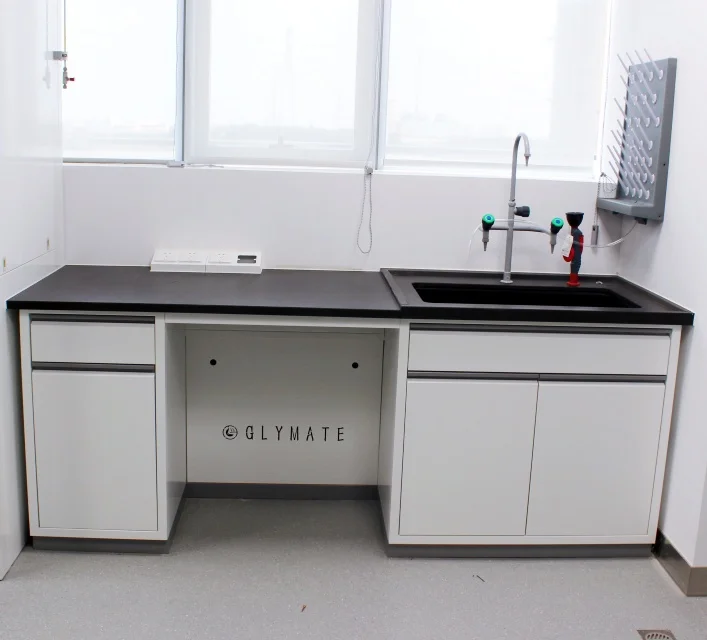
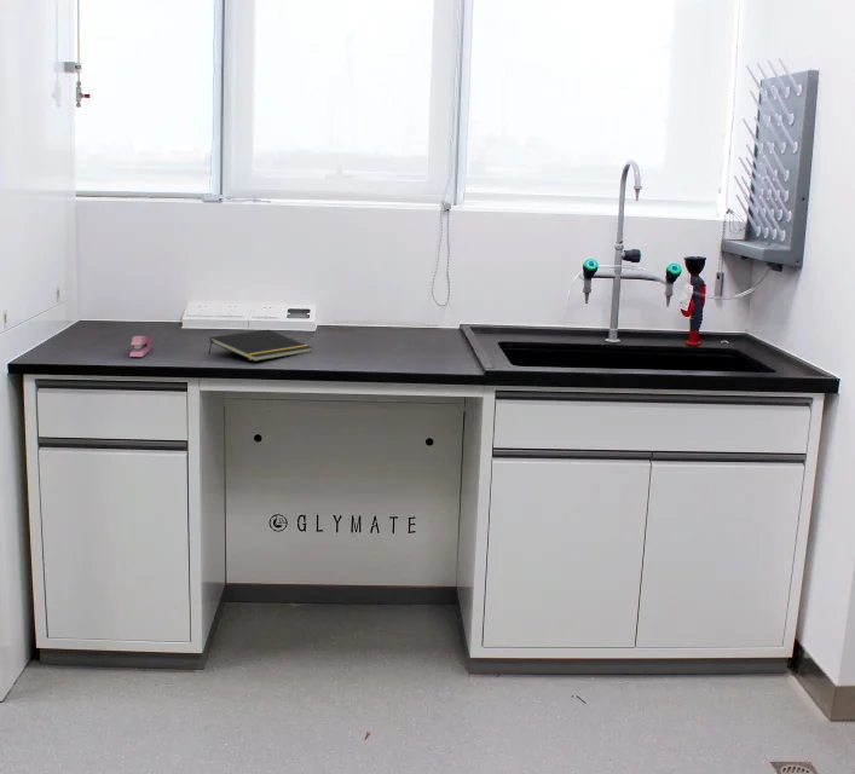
+ stapler (140, 343)
+ notepad (261, 345)
